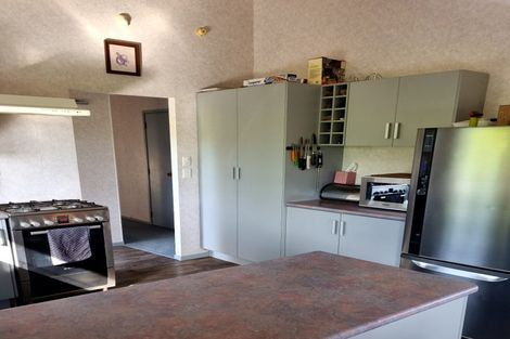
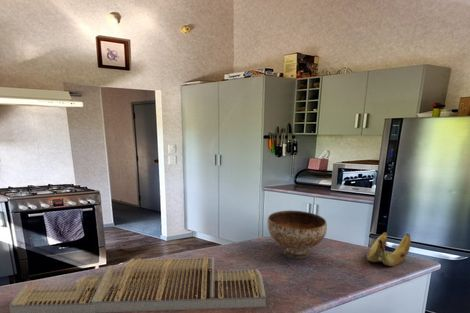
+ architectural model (151, 276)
+ bowl (296, 236)
+ banana (385, 244)
